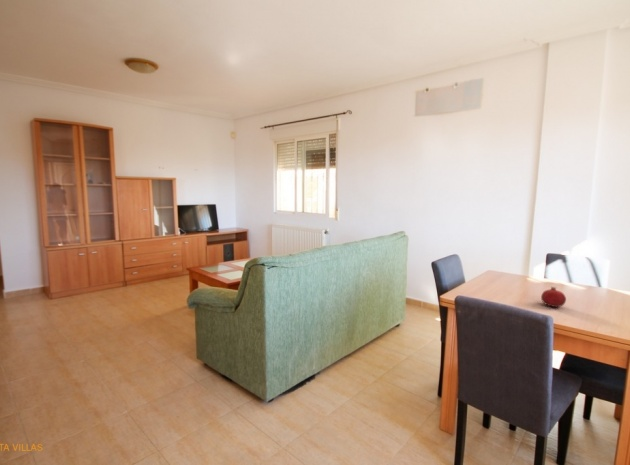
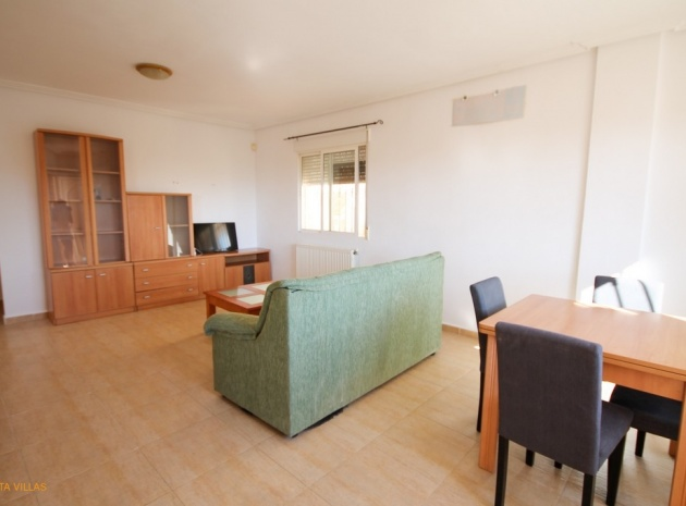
- fruit (553, 296)
